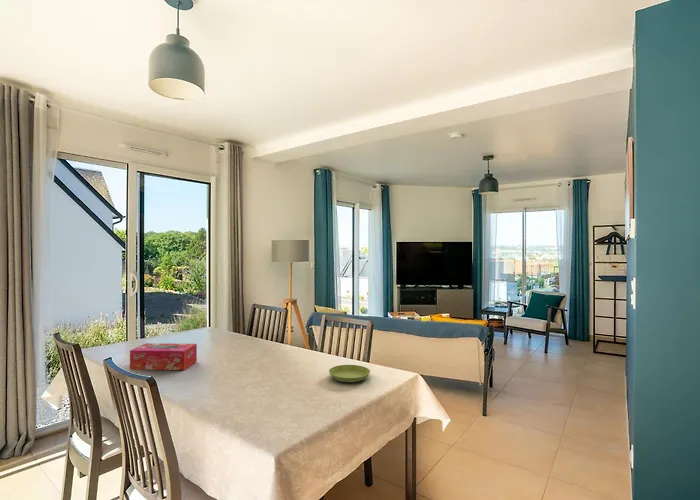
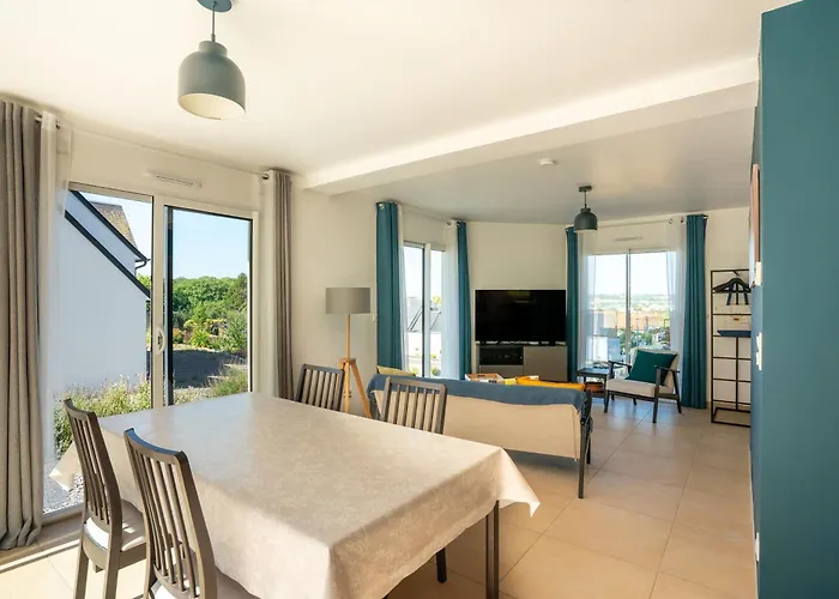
- saucer (349, 373)
- tissue box (164, 356)
